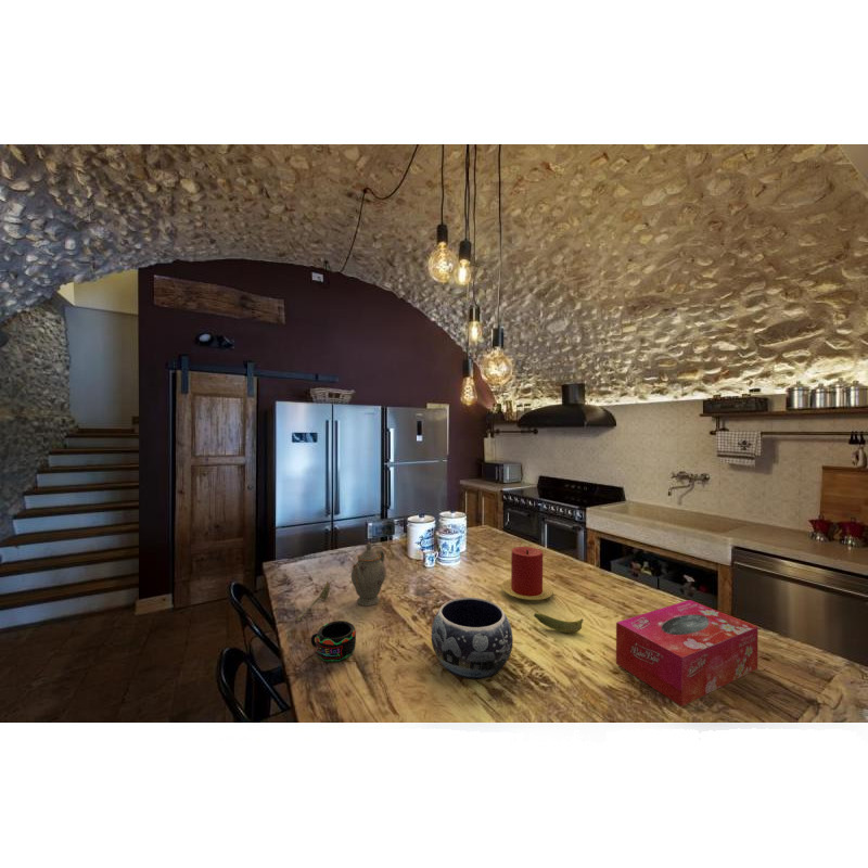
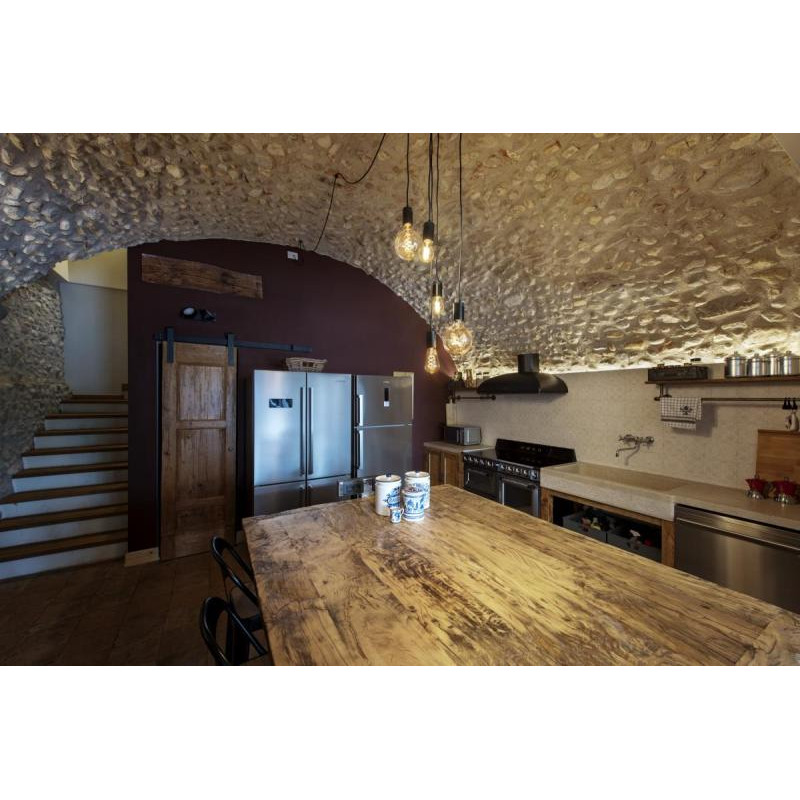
- soupspoon (316, 599)
- candle (526, 571)
- mug (332, 639)
- chinaware (368, 571)
- tissue box (686, 644)
- decorative bowl (471, 635)
- banana (558, 623)
